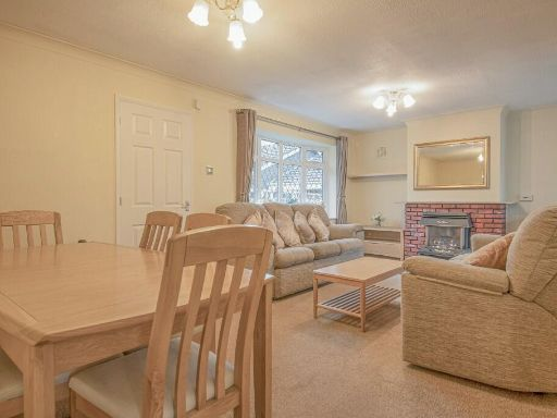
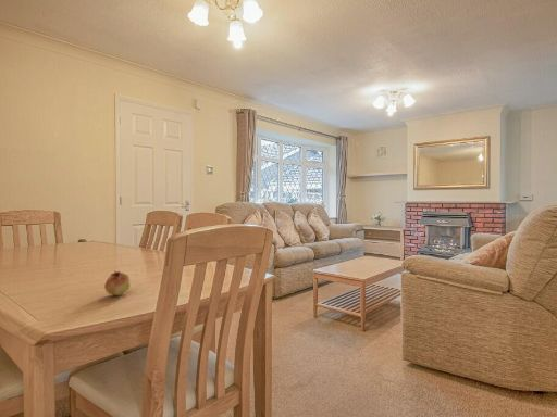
+ fruit (117, 281)
